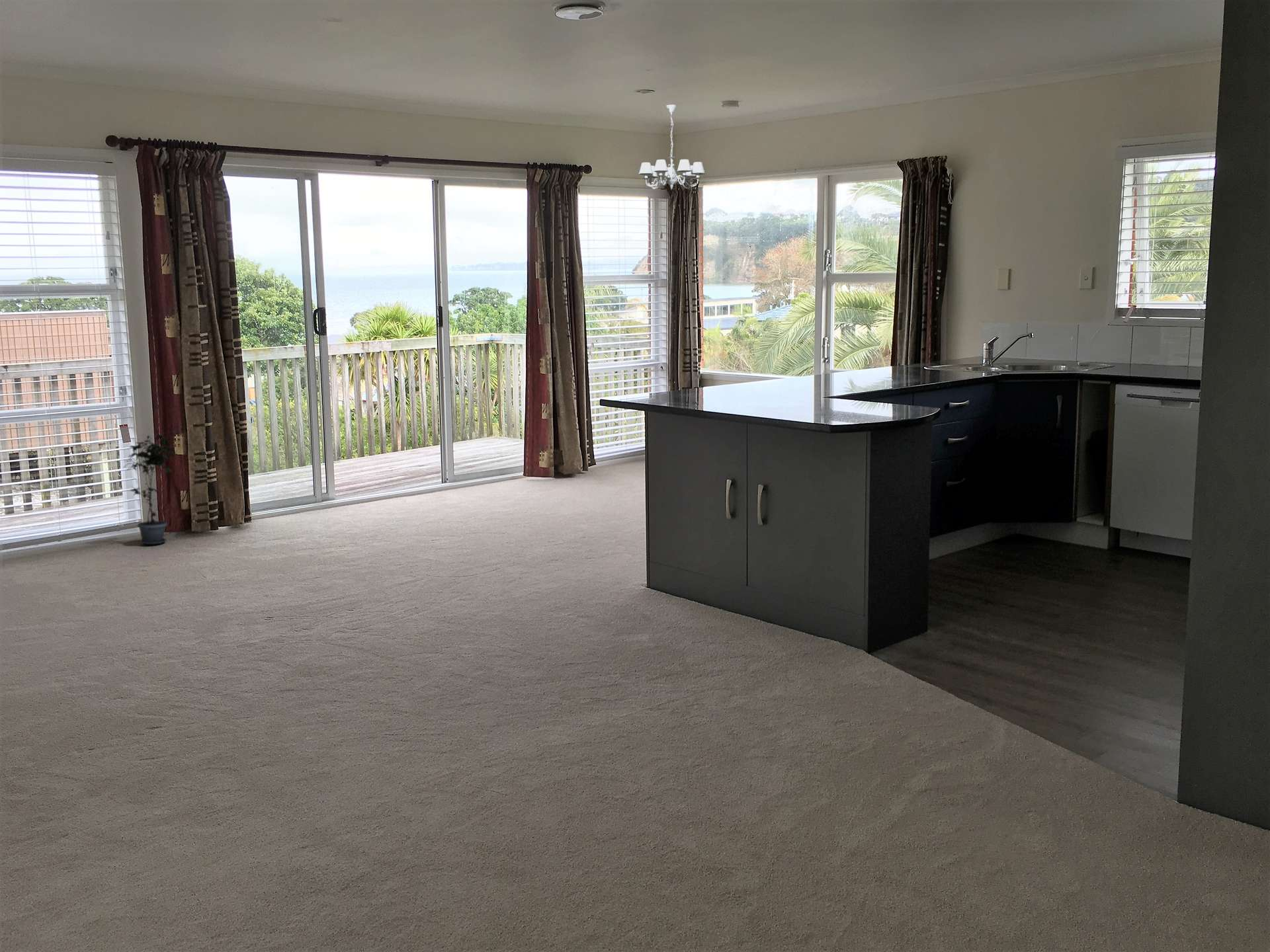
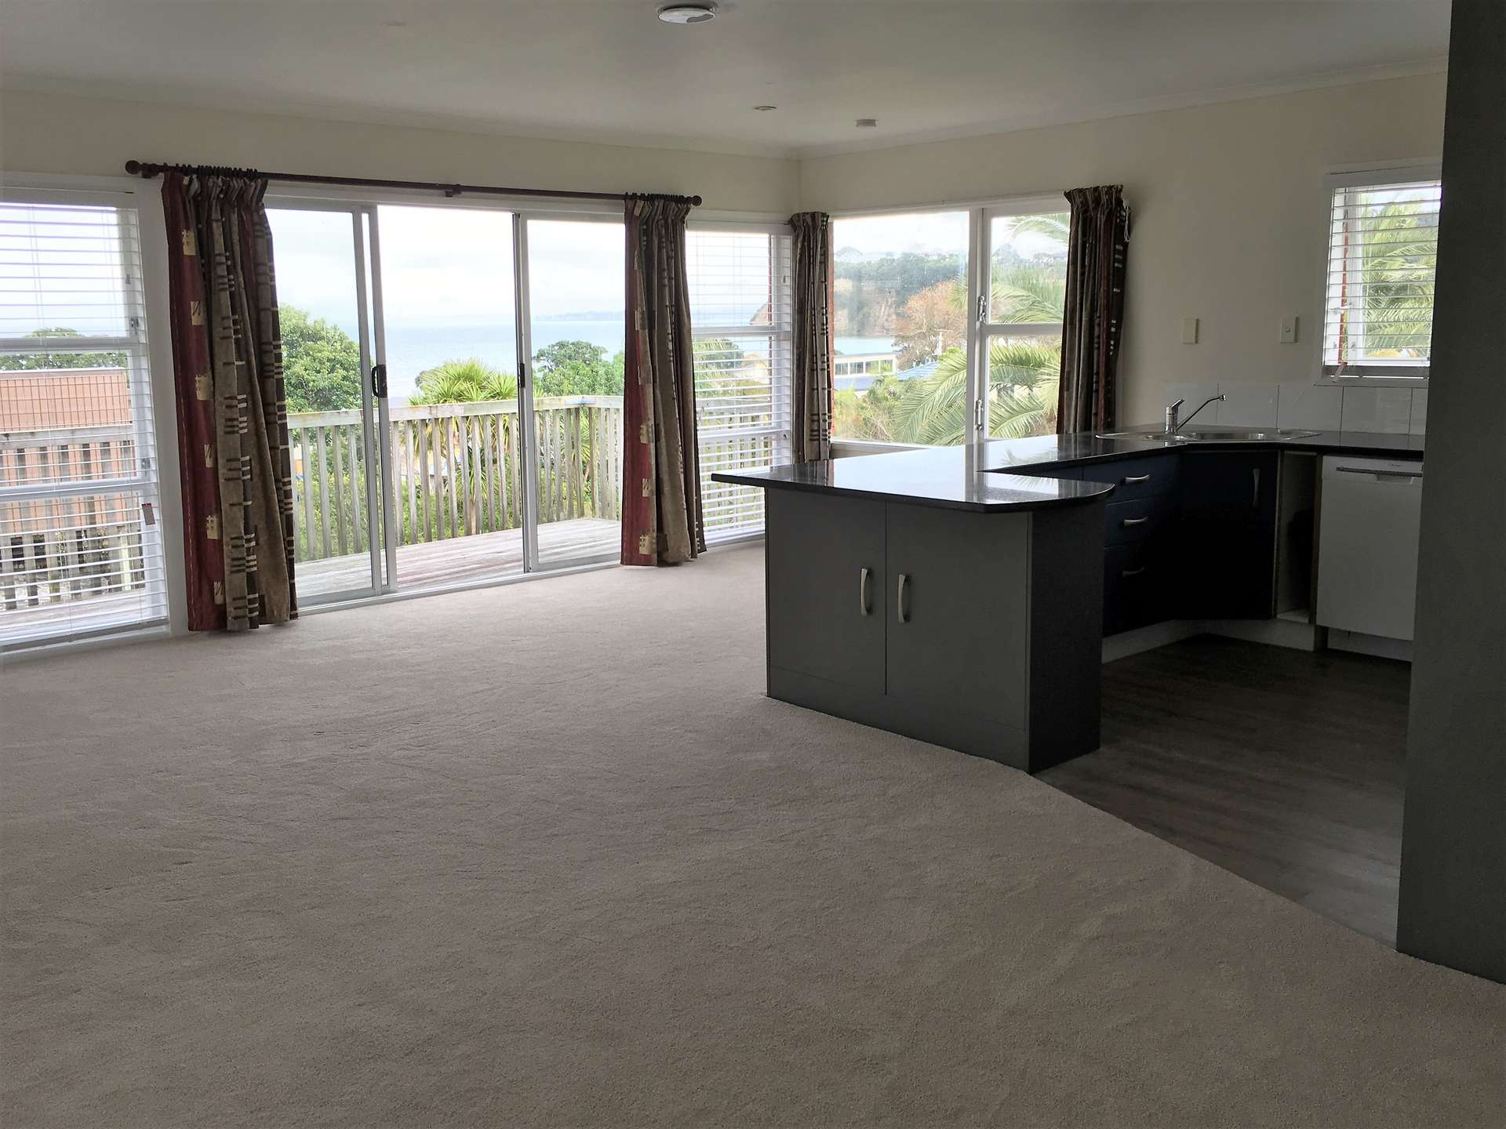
- chandelier (671, 147)
- potted plant (151, 487)
